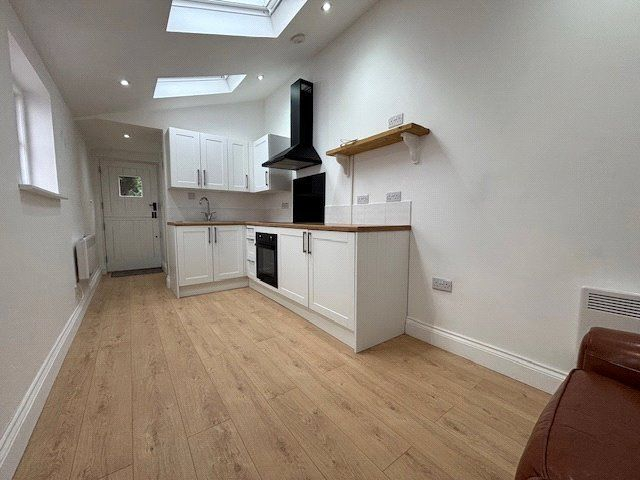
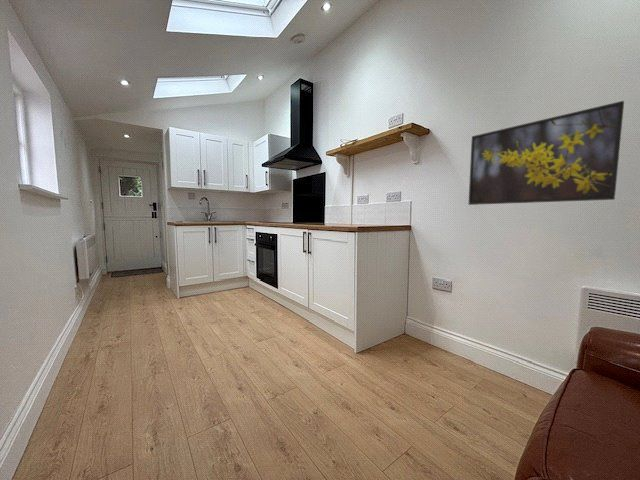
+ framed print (531, 162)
